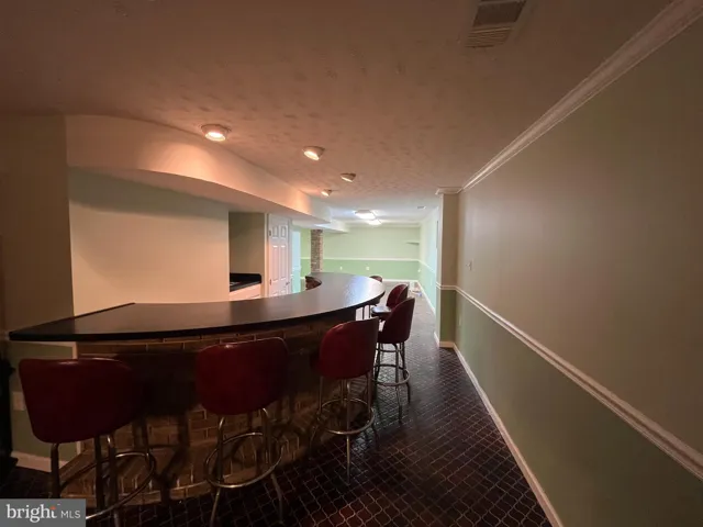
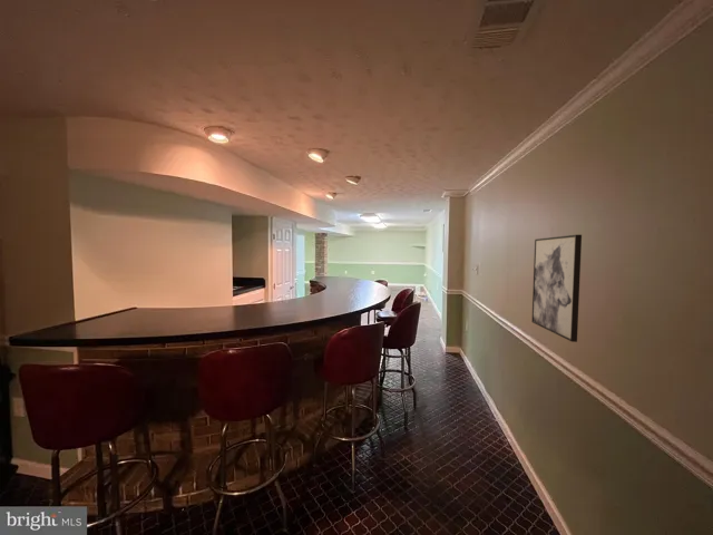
+ wall art (553, 284)
